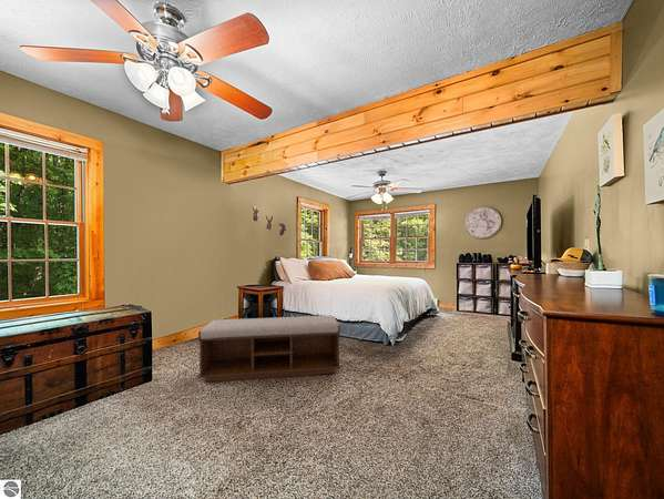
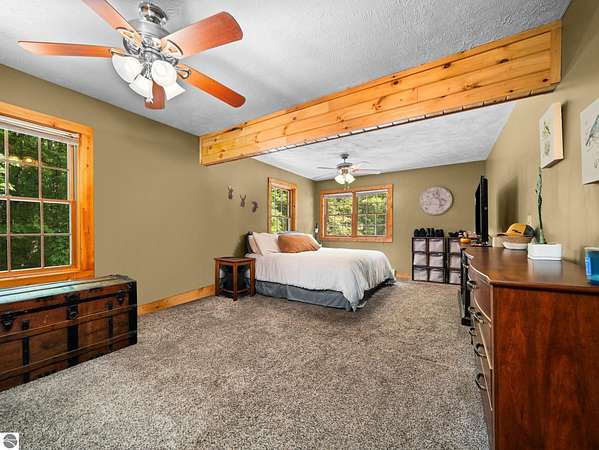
- bench (273, 345)
